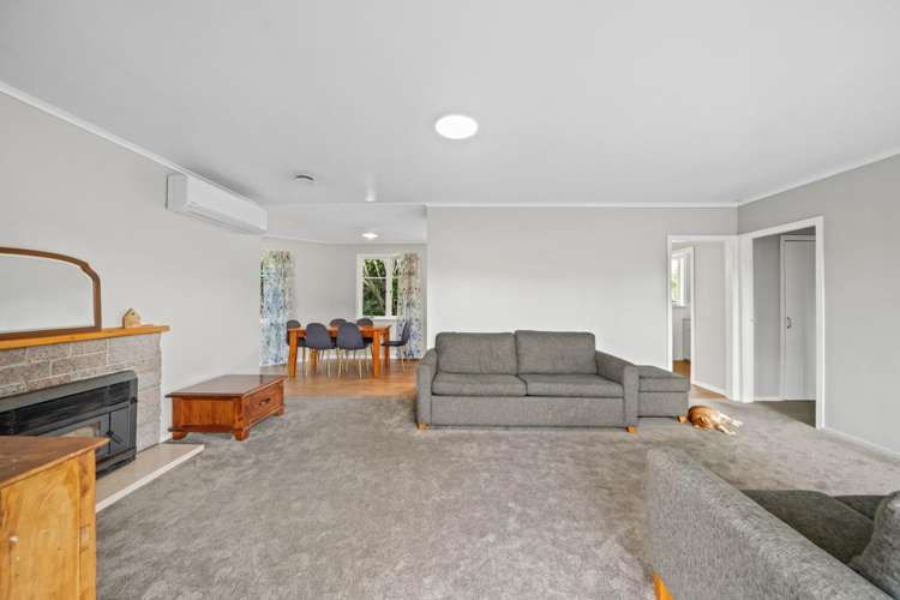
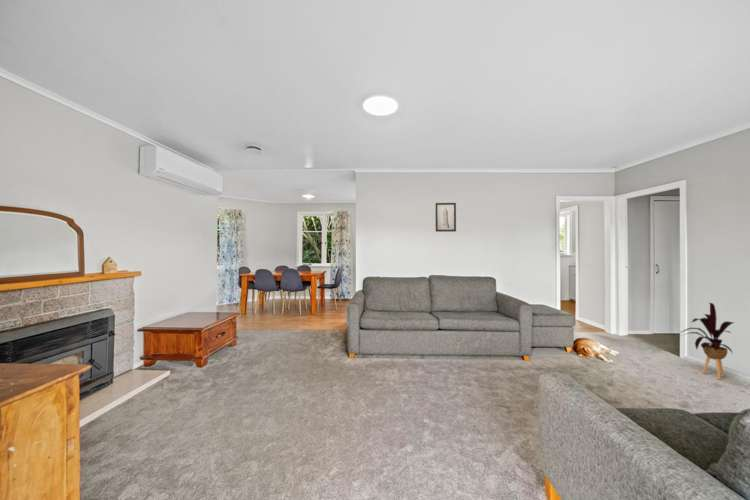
+ wall art (445, 217)
+ house plant (707, 337)
